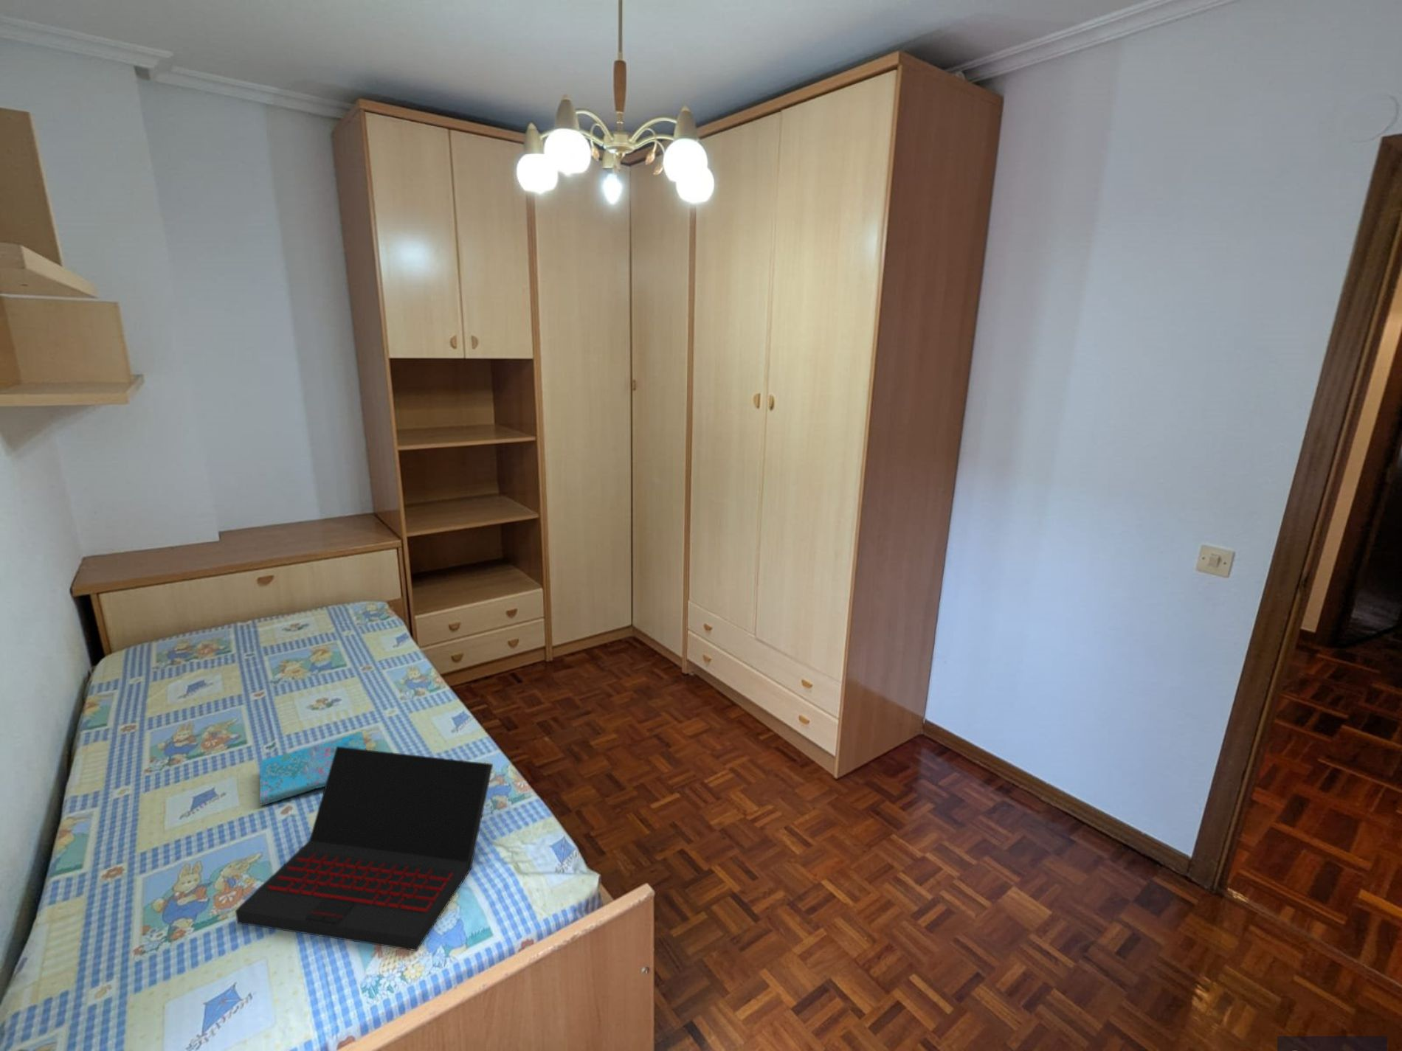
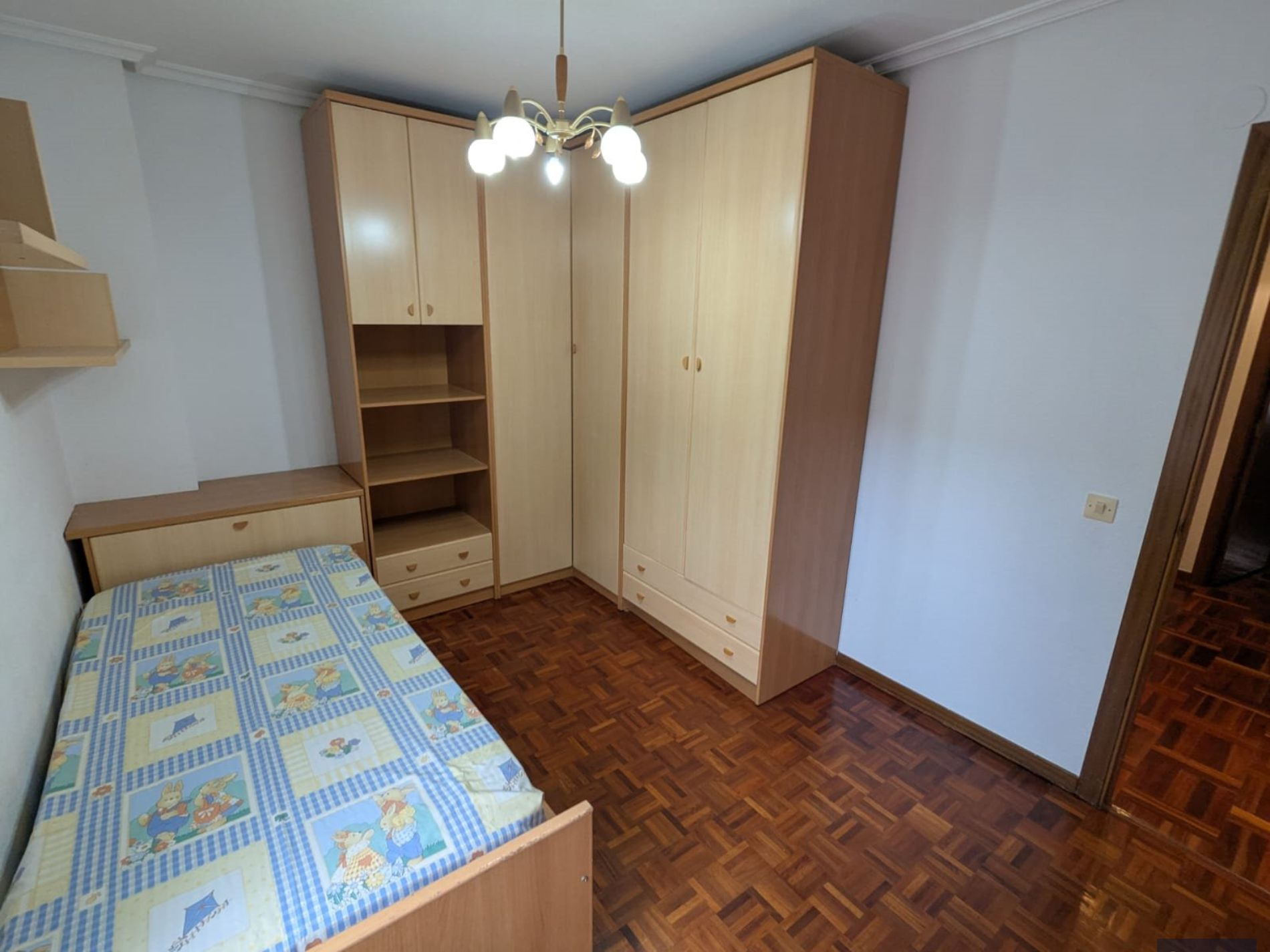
- laptop (375, 834)
- cover (315, 765)
